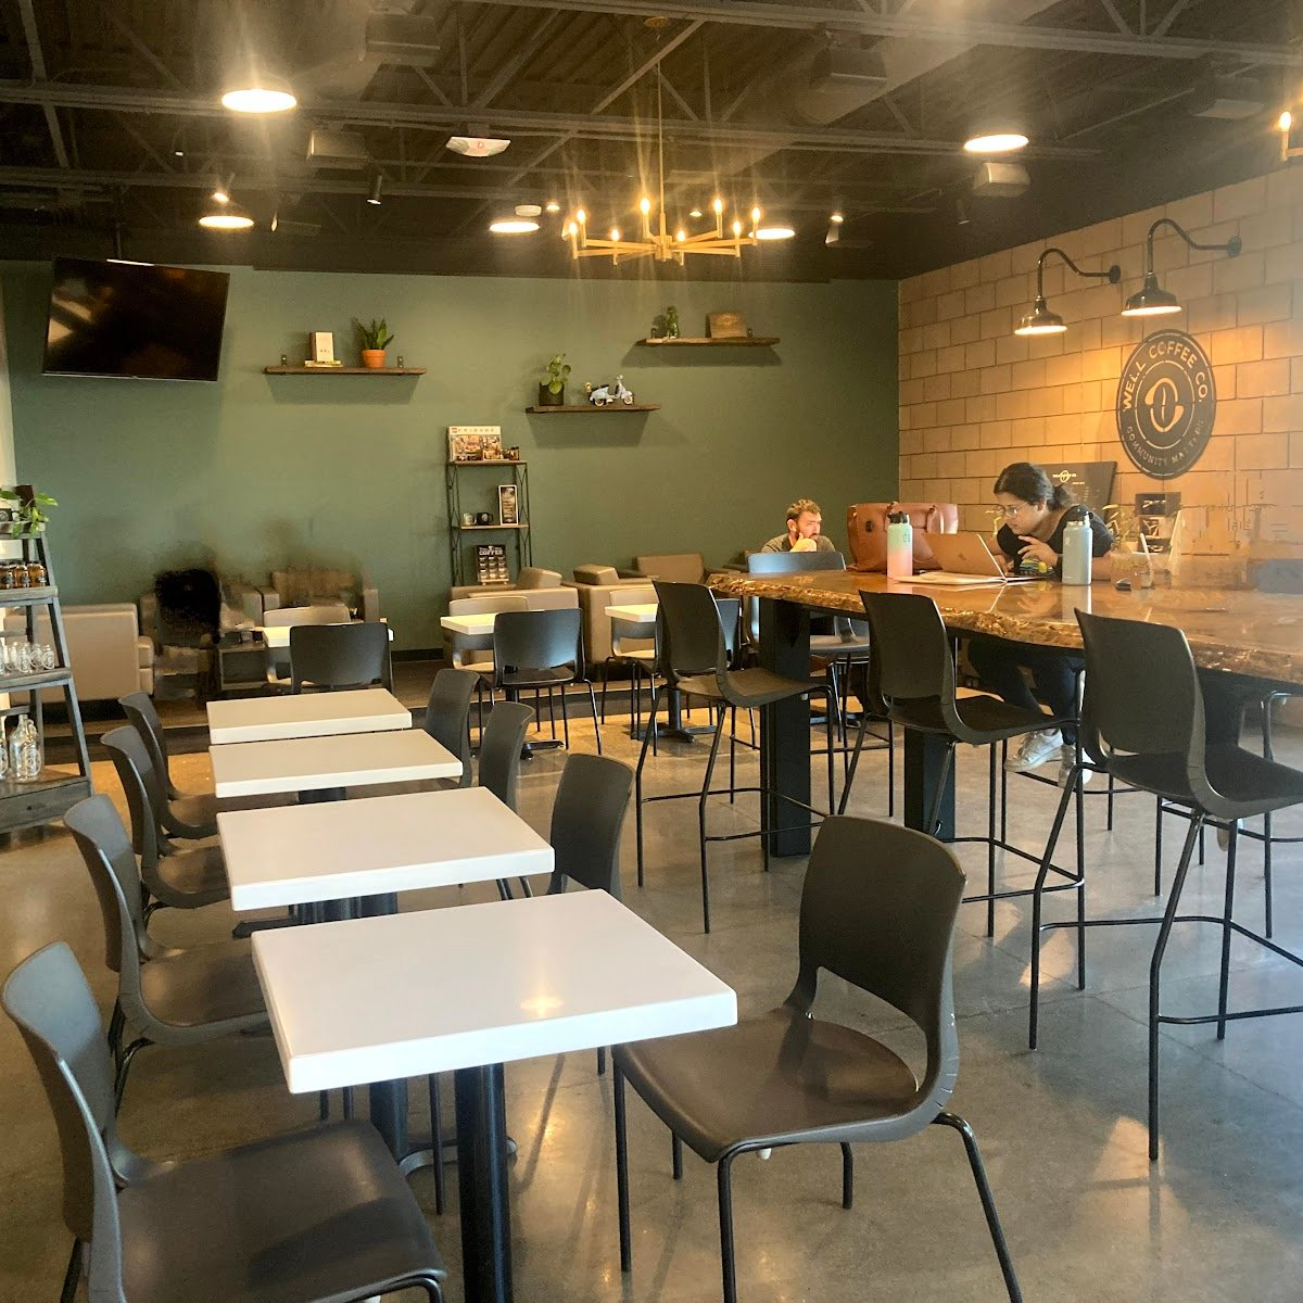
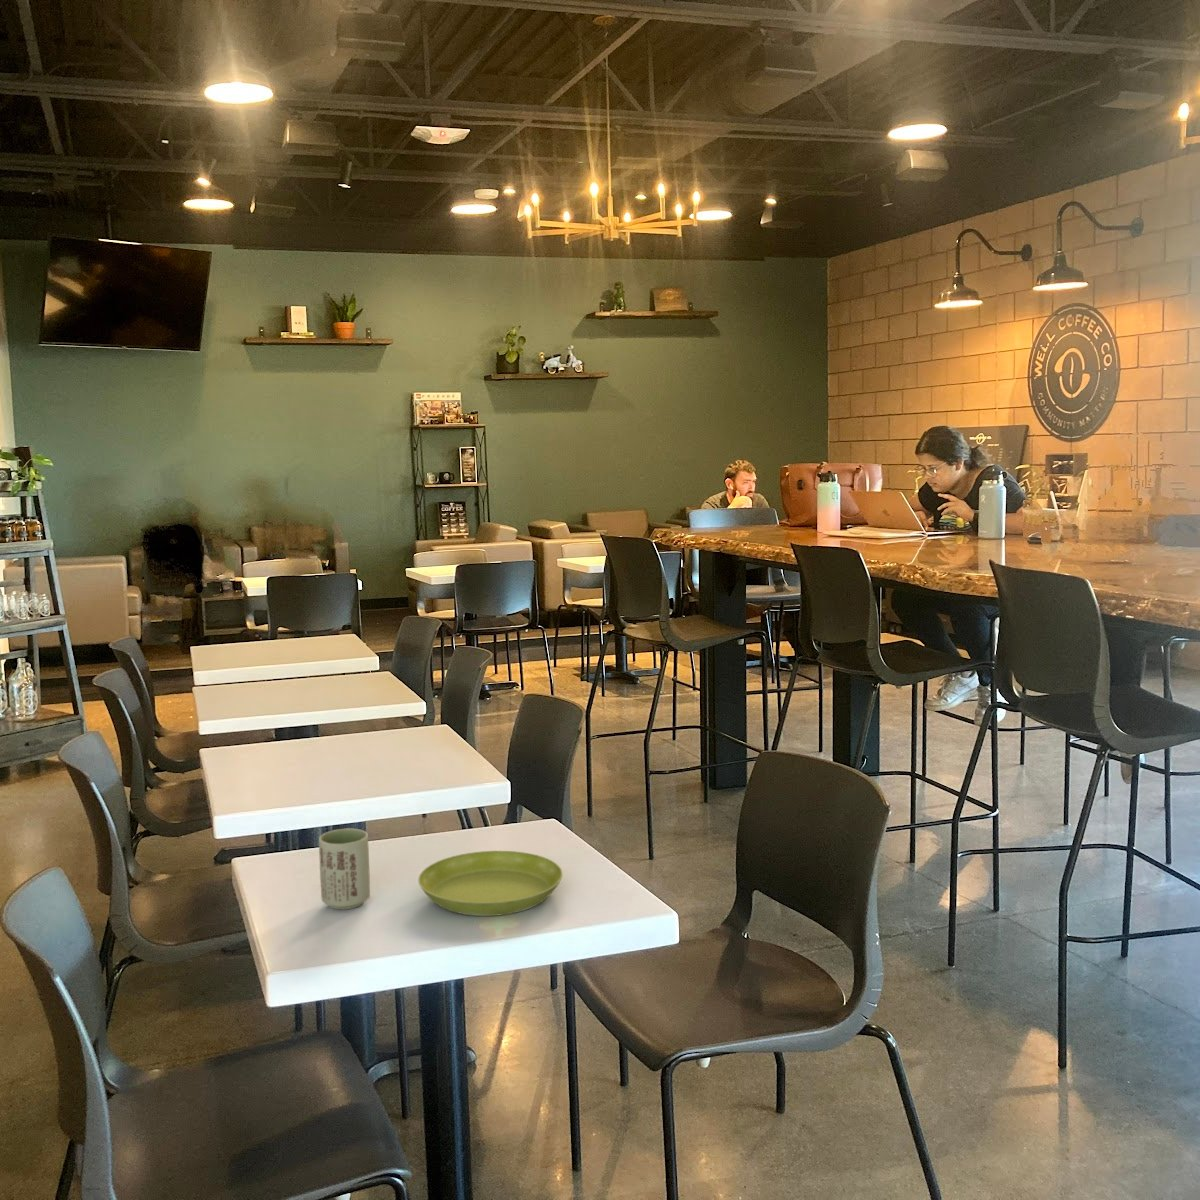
+ cup (344, 869)
+ saucer (491, 884)
